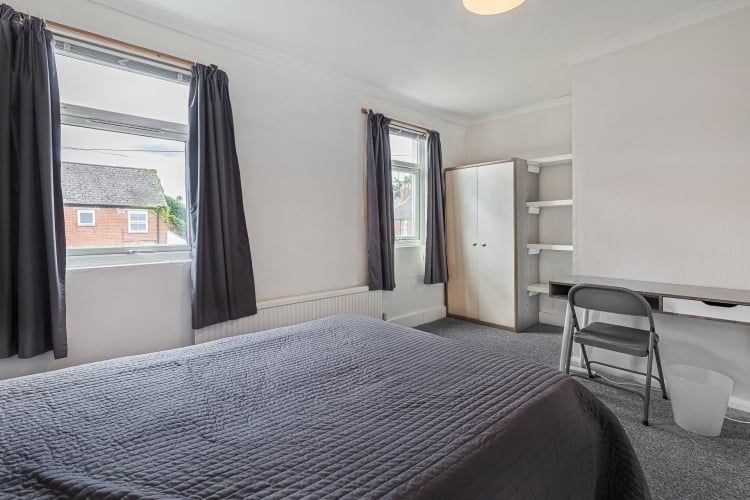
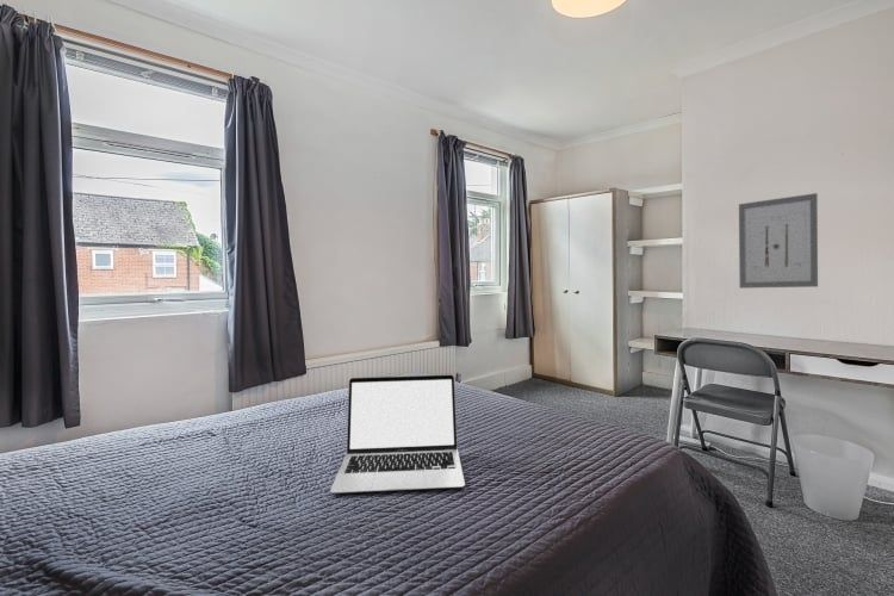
+ wall art (776, 243)
+ laptop (399, 427)
